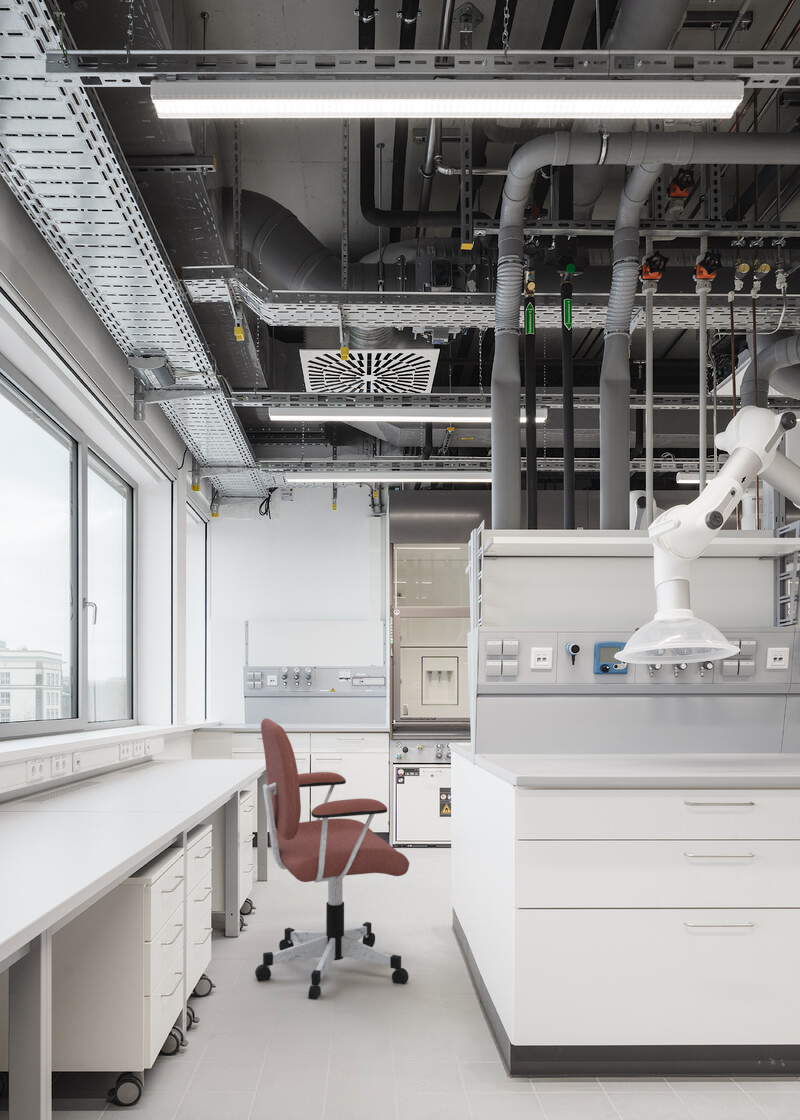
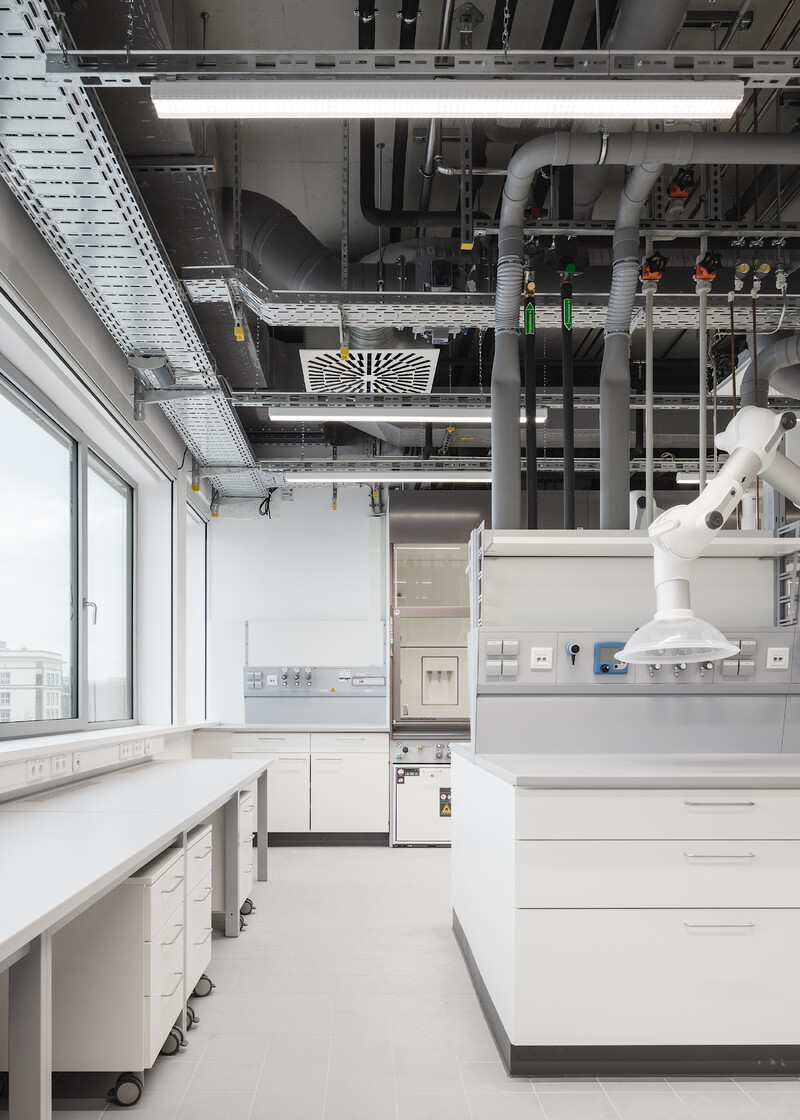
- office chair (326, 845)
